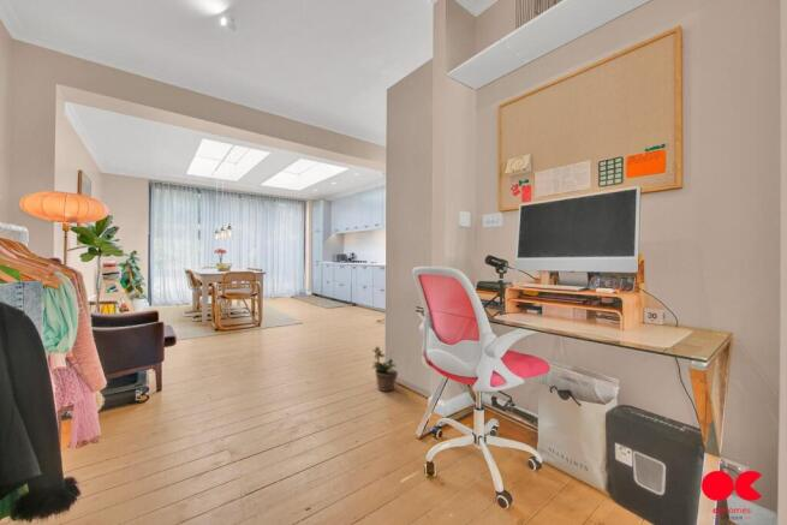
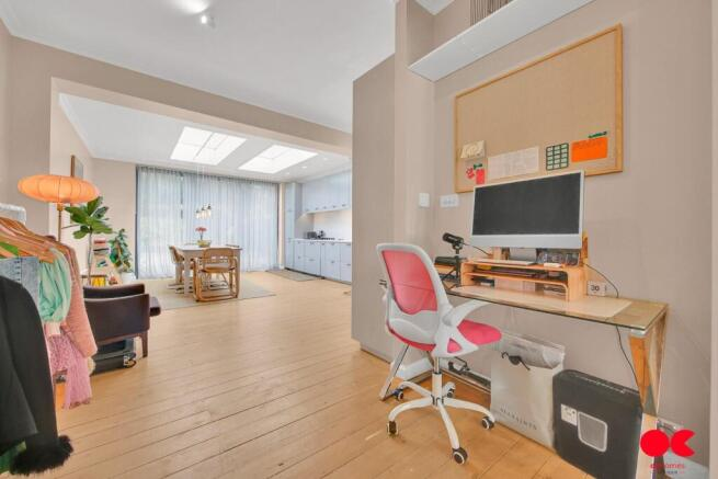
- potted plant (386, 365)
